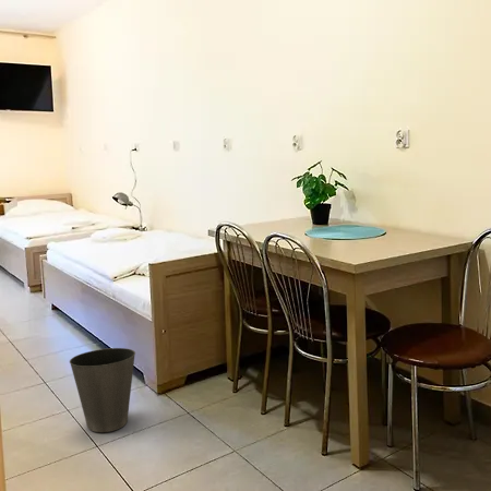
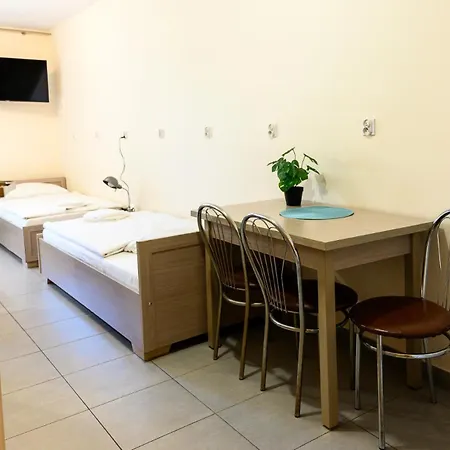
- waste basket (105, 390)
